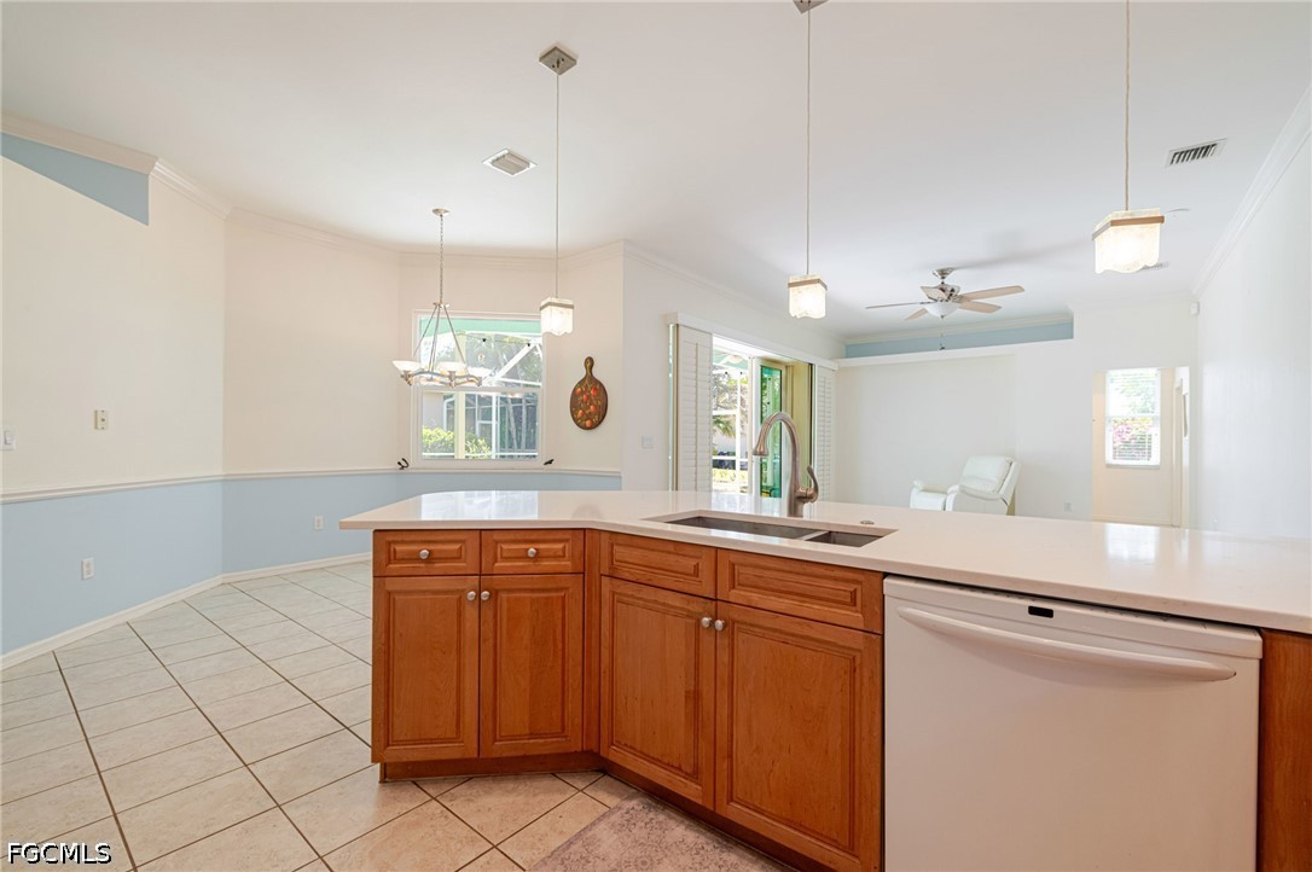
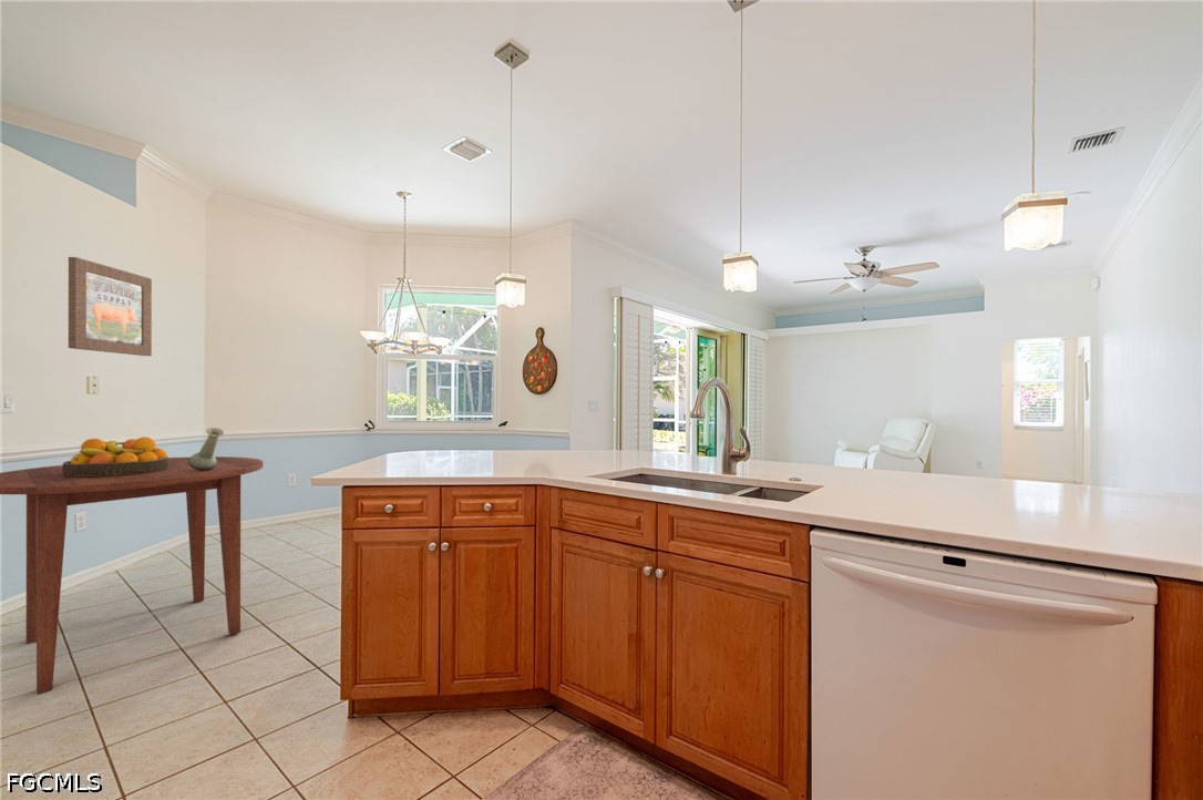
+ dining table (189, 548)
+ wall art (113, 310)
+ fruit bowl (117, 453)
+ vase (205, 448)
